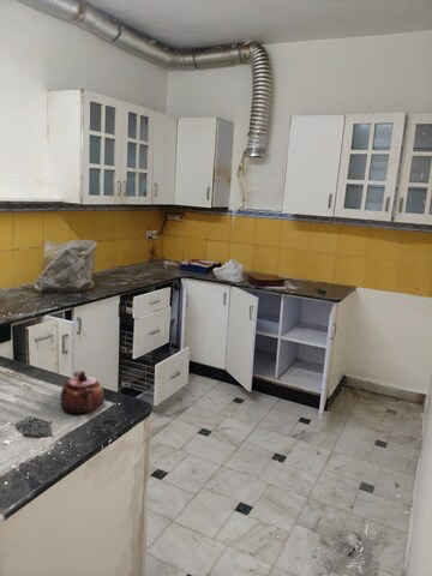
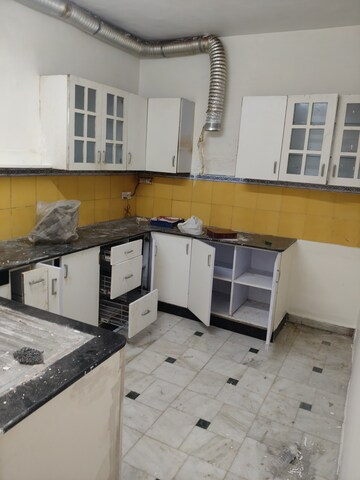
- teapot (82, 389)
